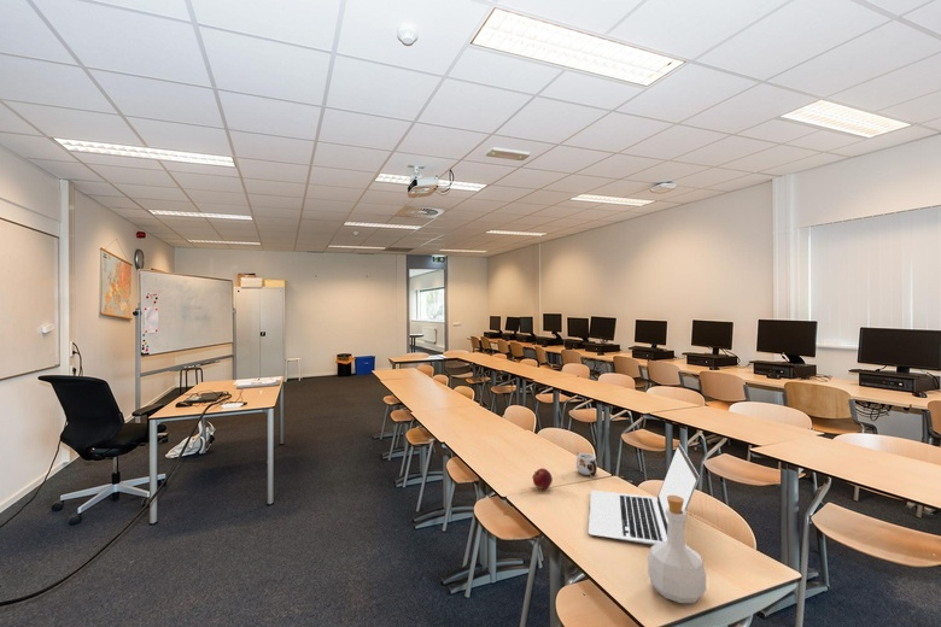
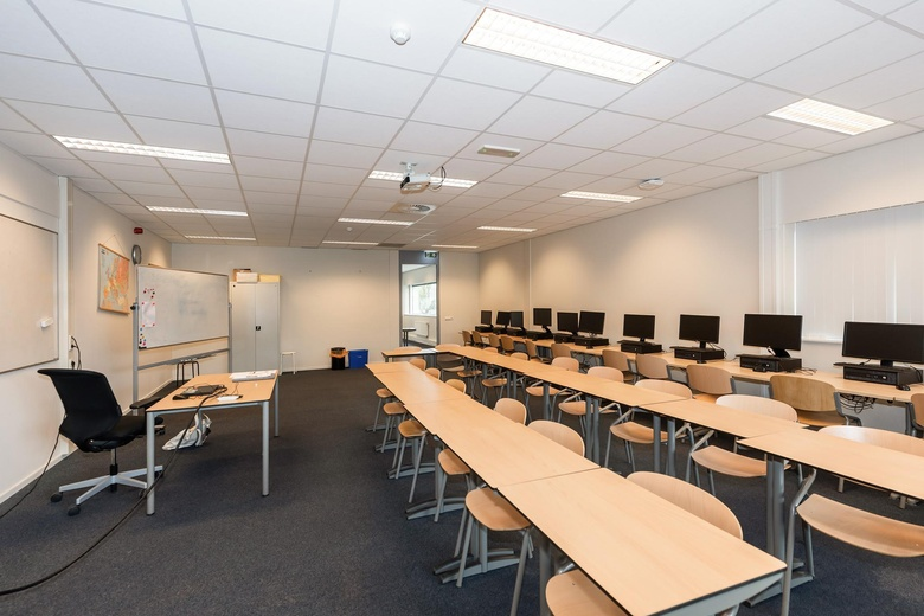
- laptop (633, 494)
- mug (588, 463)
- apple (542, 479)
- bottle (676, 545)
